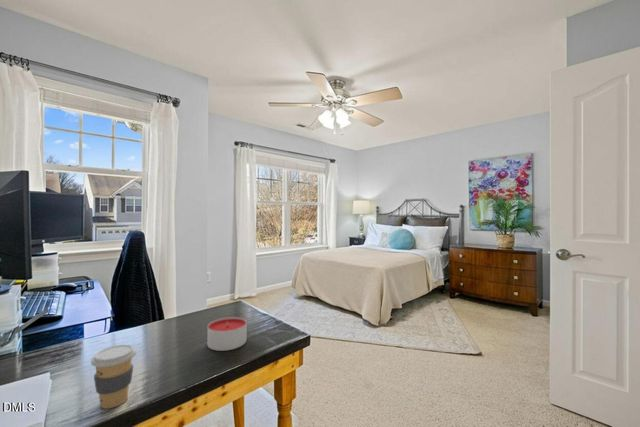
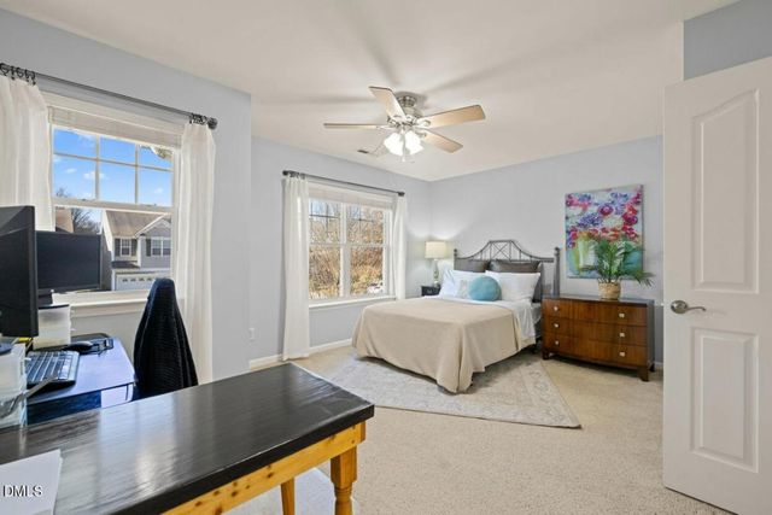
- candle (227, 332)
- coffee cup (114, 376)
